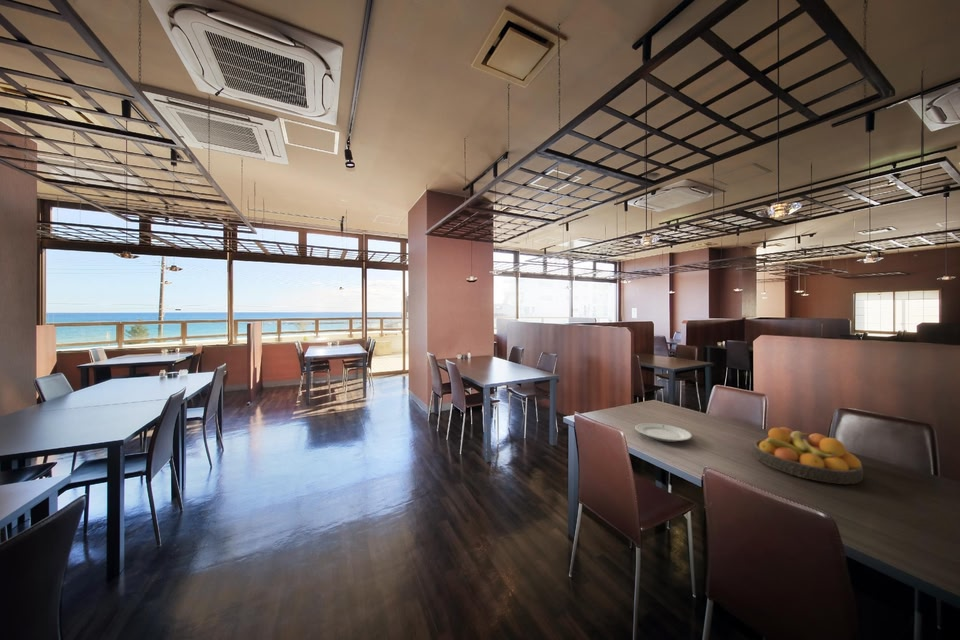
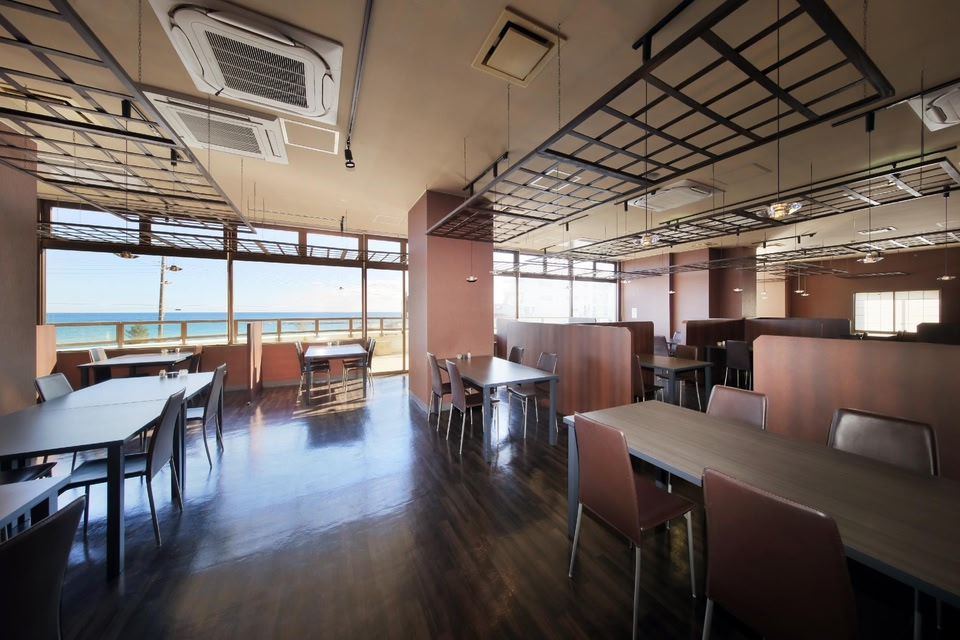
- fruit bowl (803, 448)
- chinaware (662, 433)
